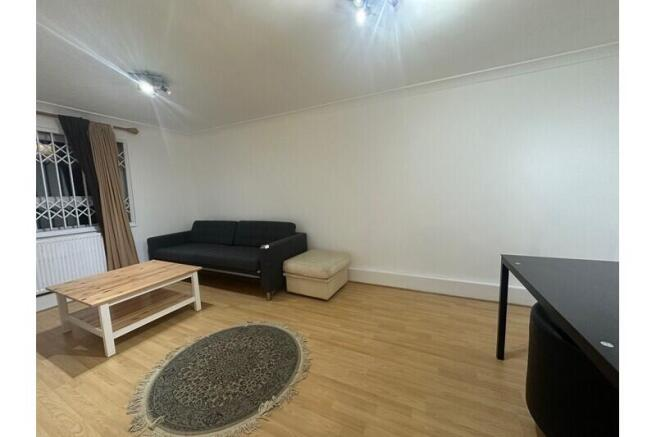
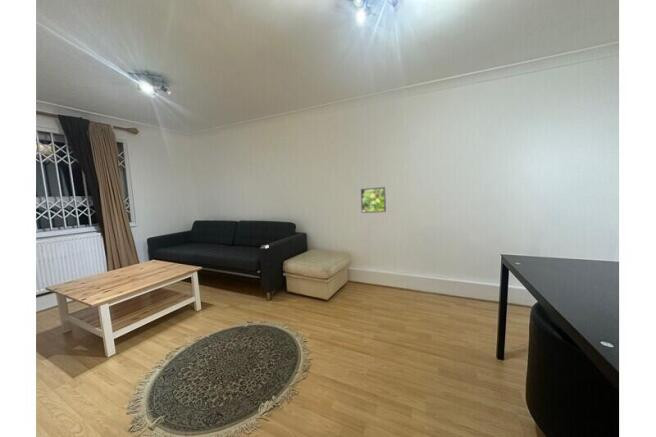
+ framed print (373, 200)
